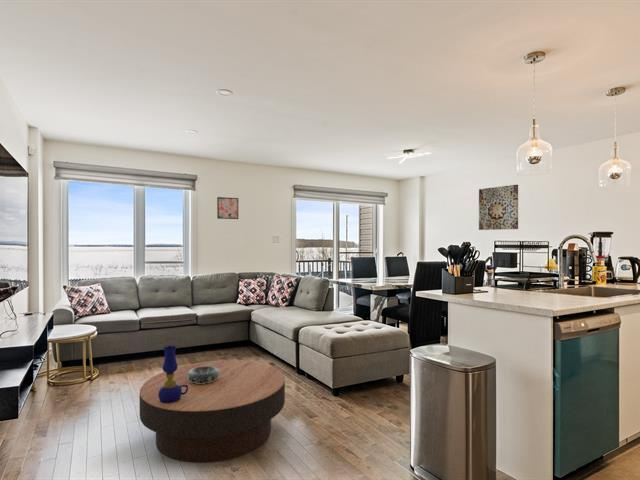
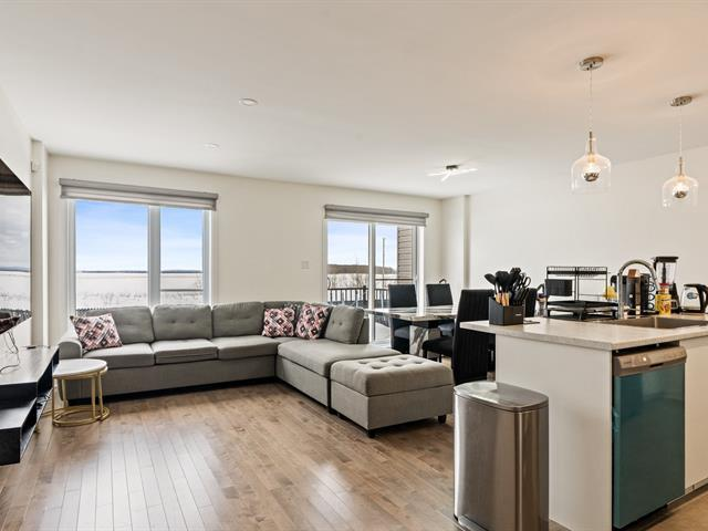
- wall art (497, 208)
- coffee table (215, 407)
- oil lamp (173, 372)
- wall art (227, 208)
- decorative bowl (203, 374)
